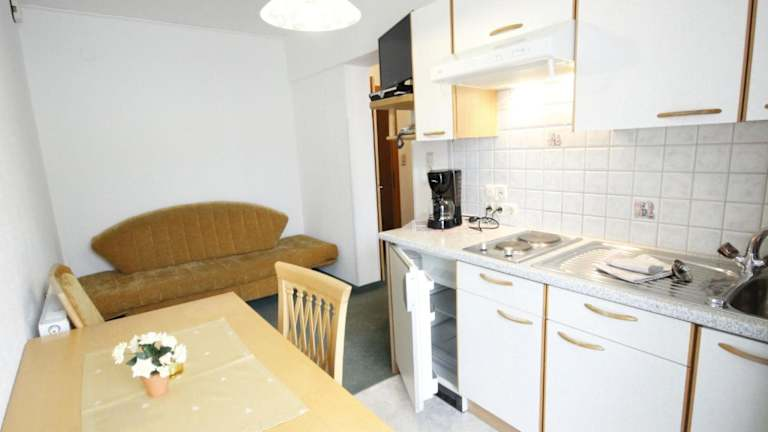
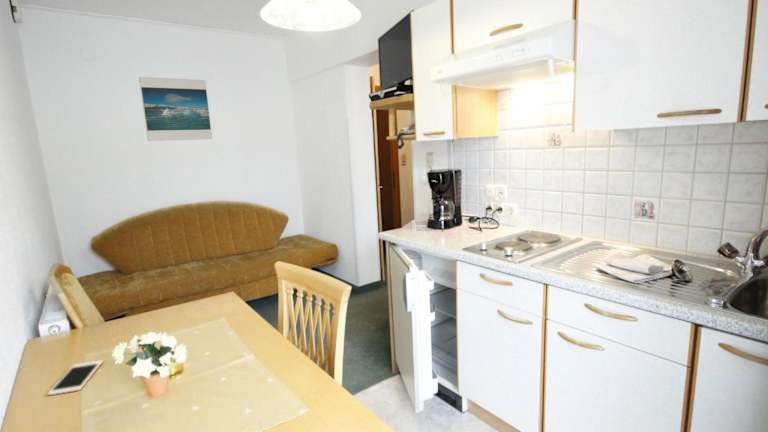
+ cell phone (77, 376)
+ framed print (177, 109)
